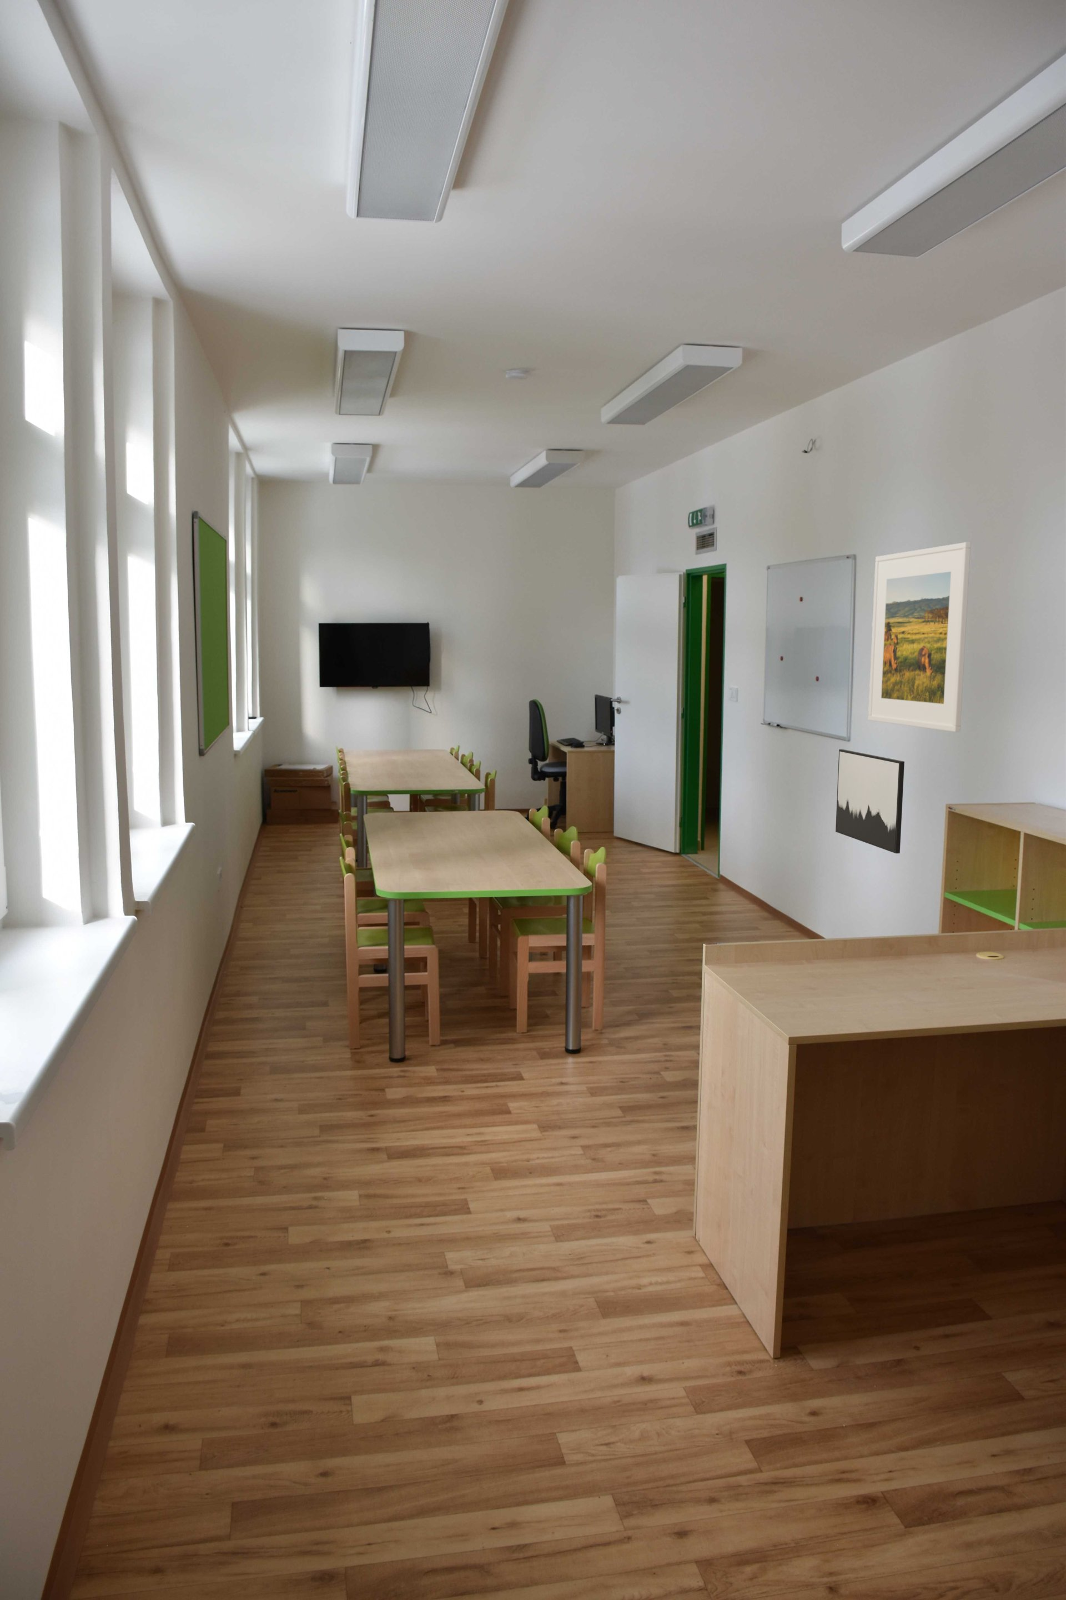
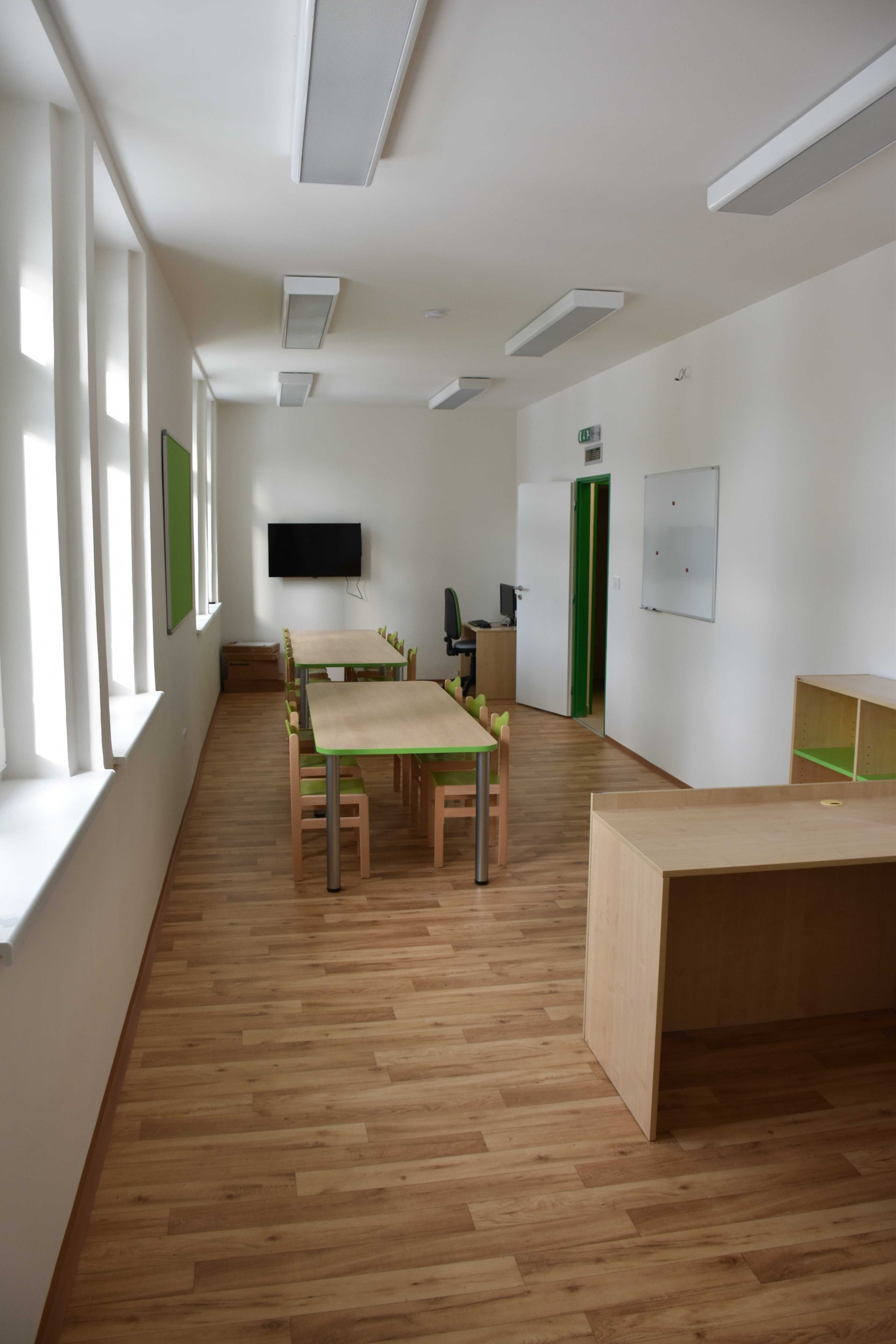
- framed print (915, 638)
- wall art (867, 799)
